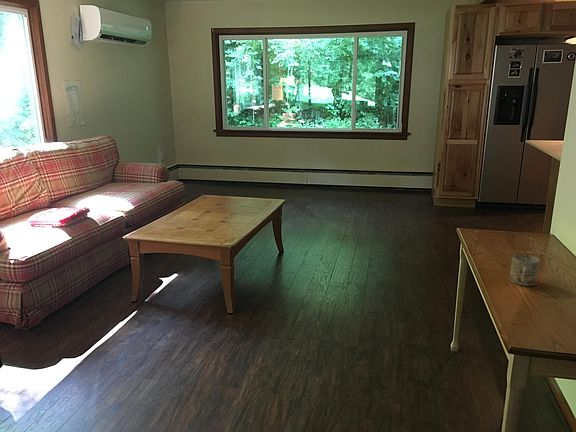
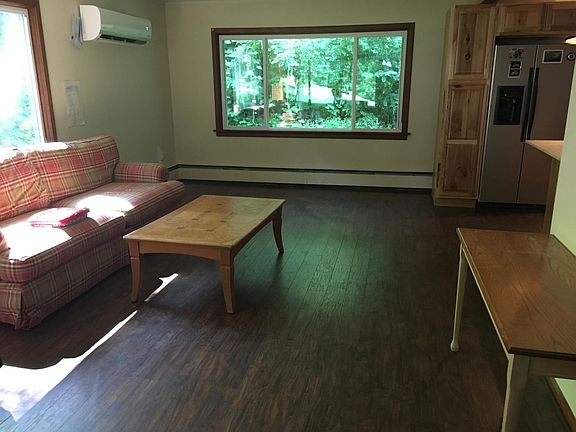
- mug (525, 271)
